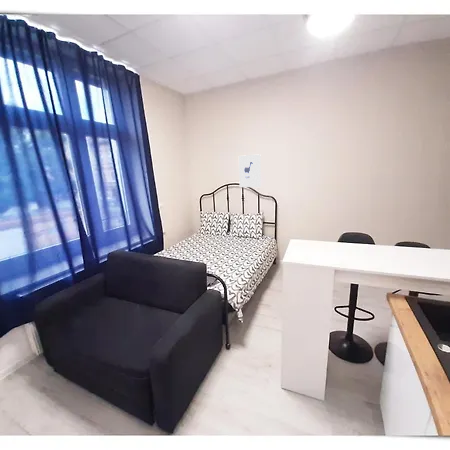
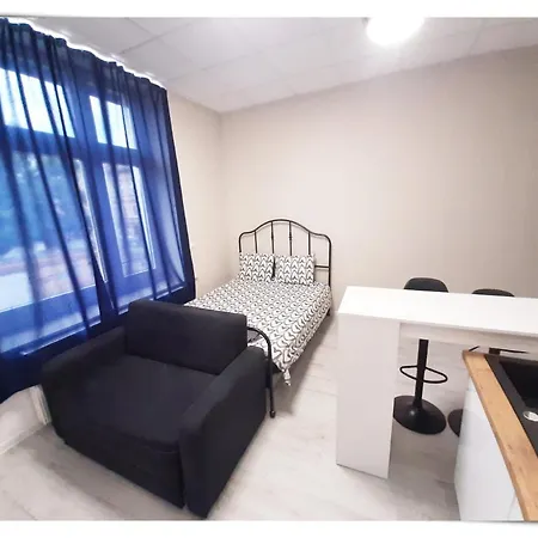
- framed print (249, 171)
